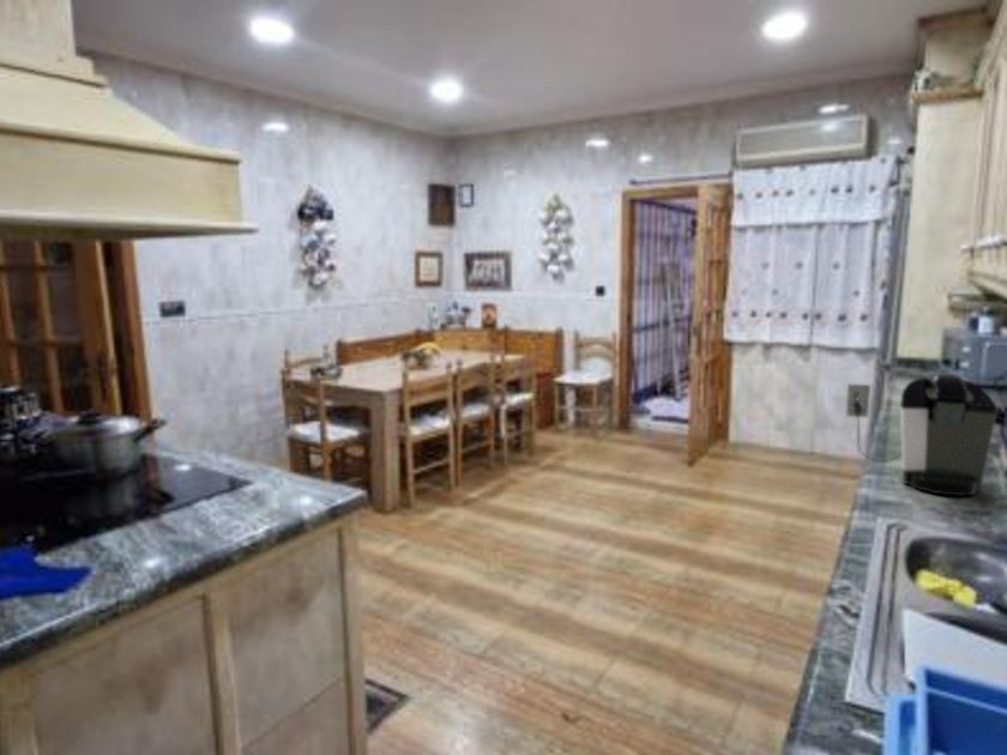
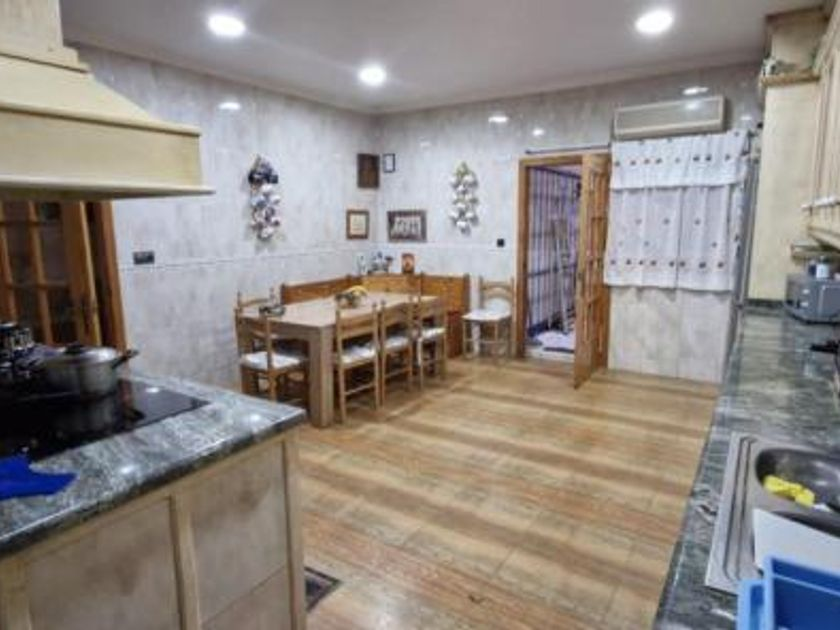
- coffee maker (917, 427)
